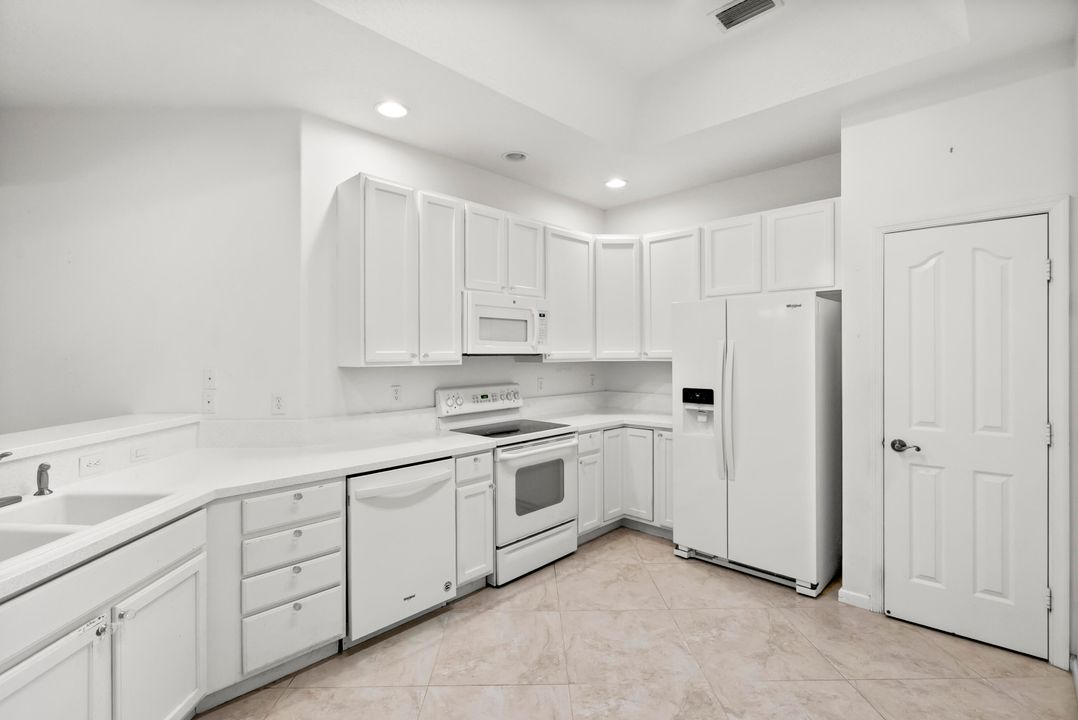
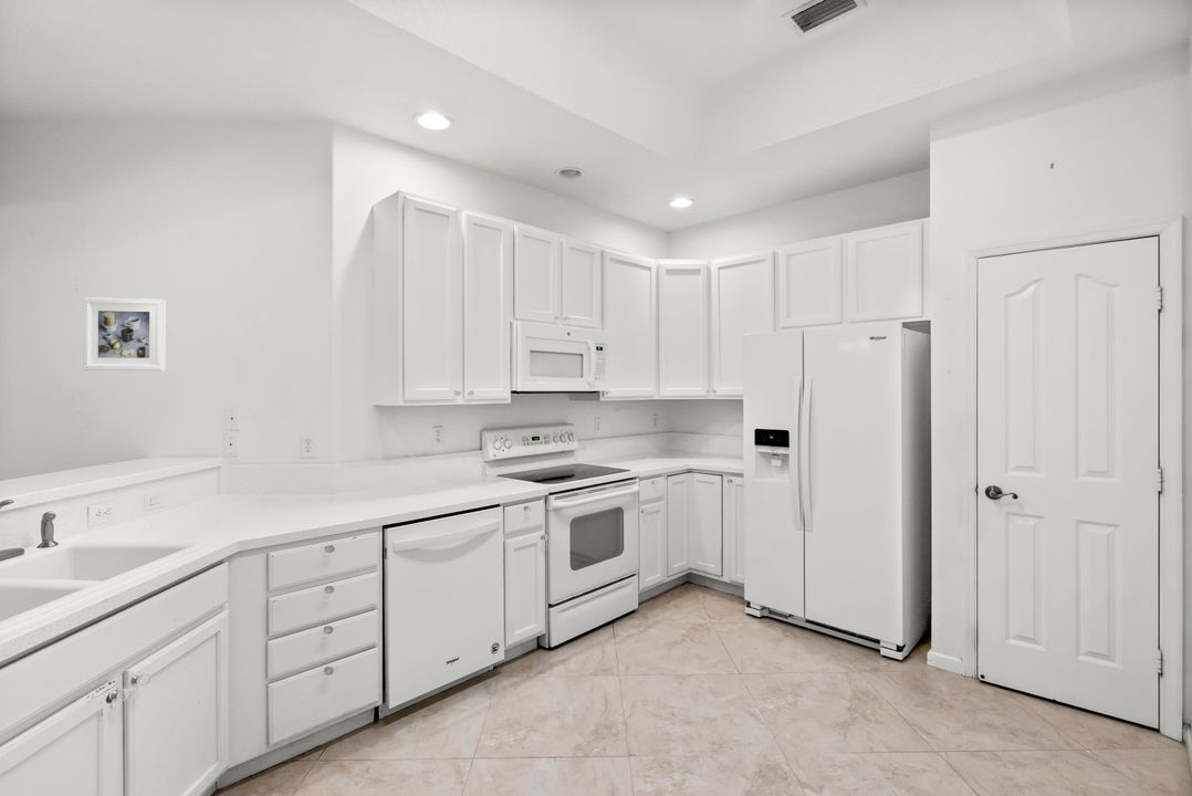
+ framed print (124, 334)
